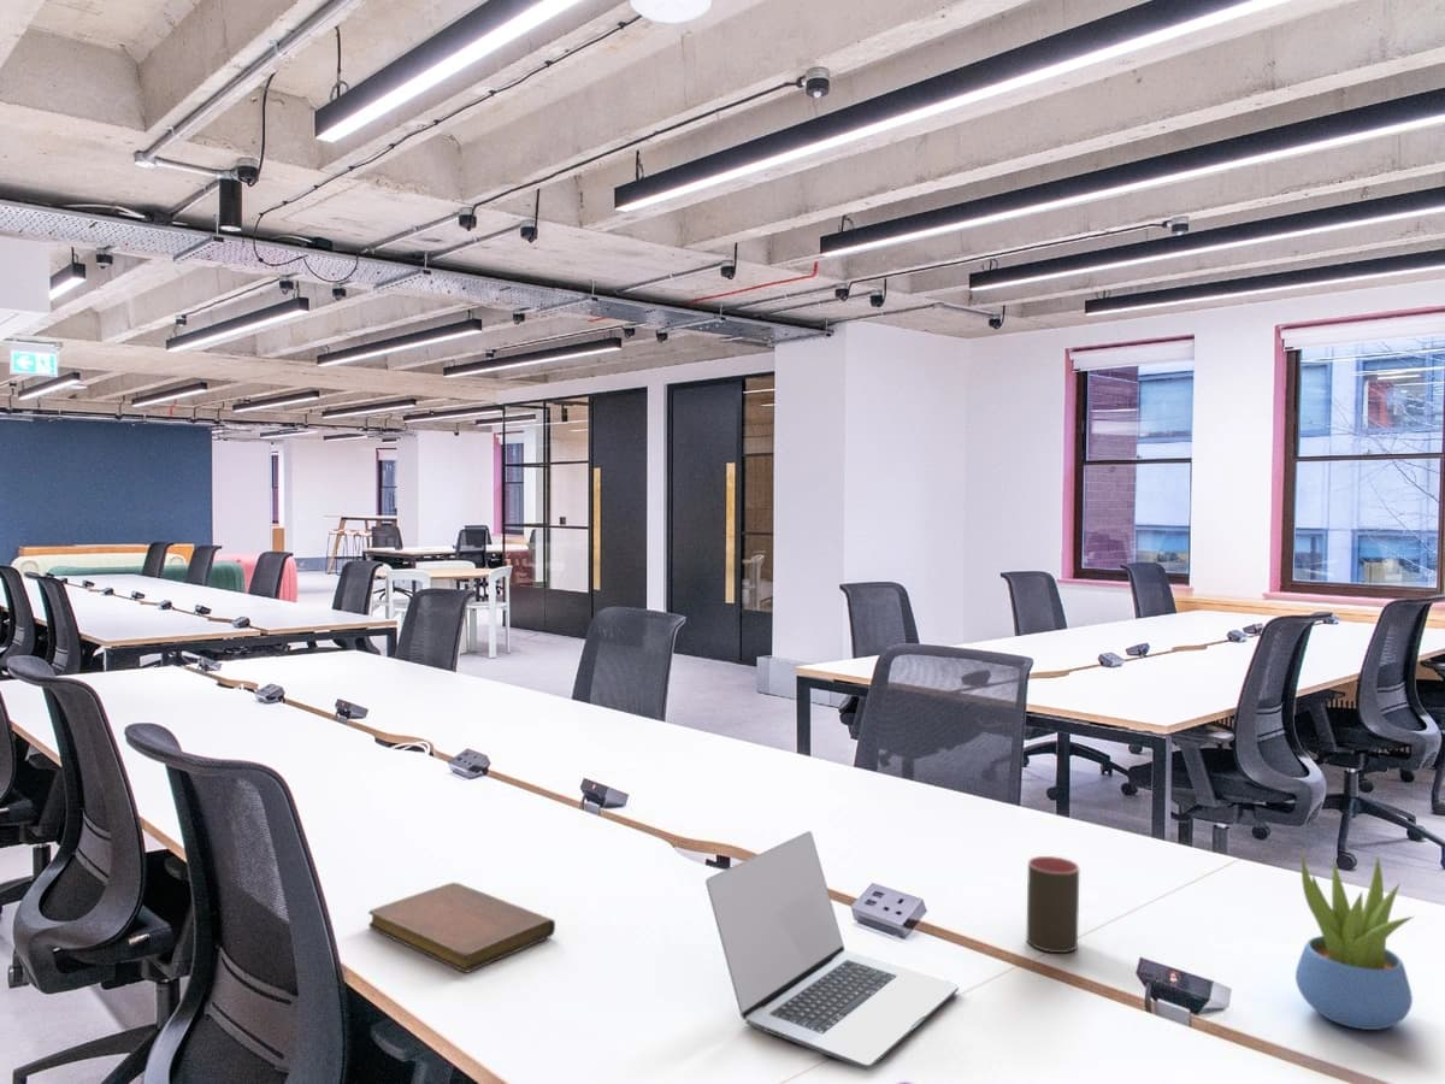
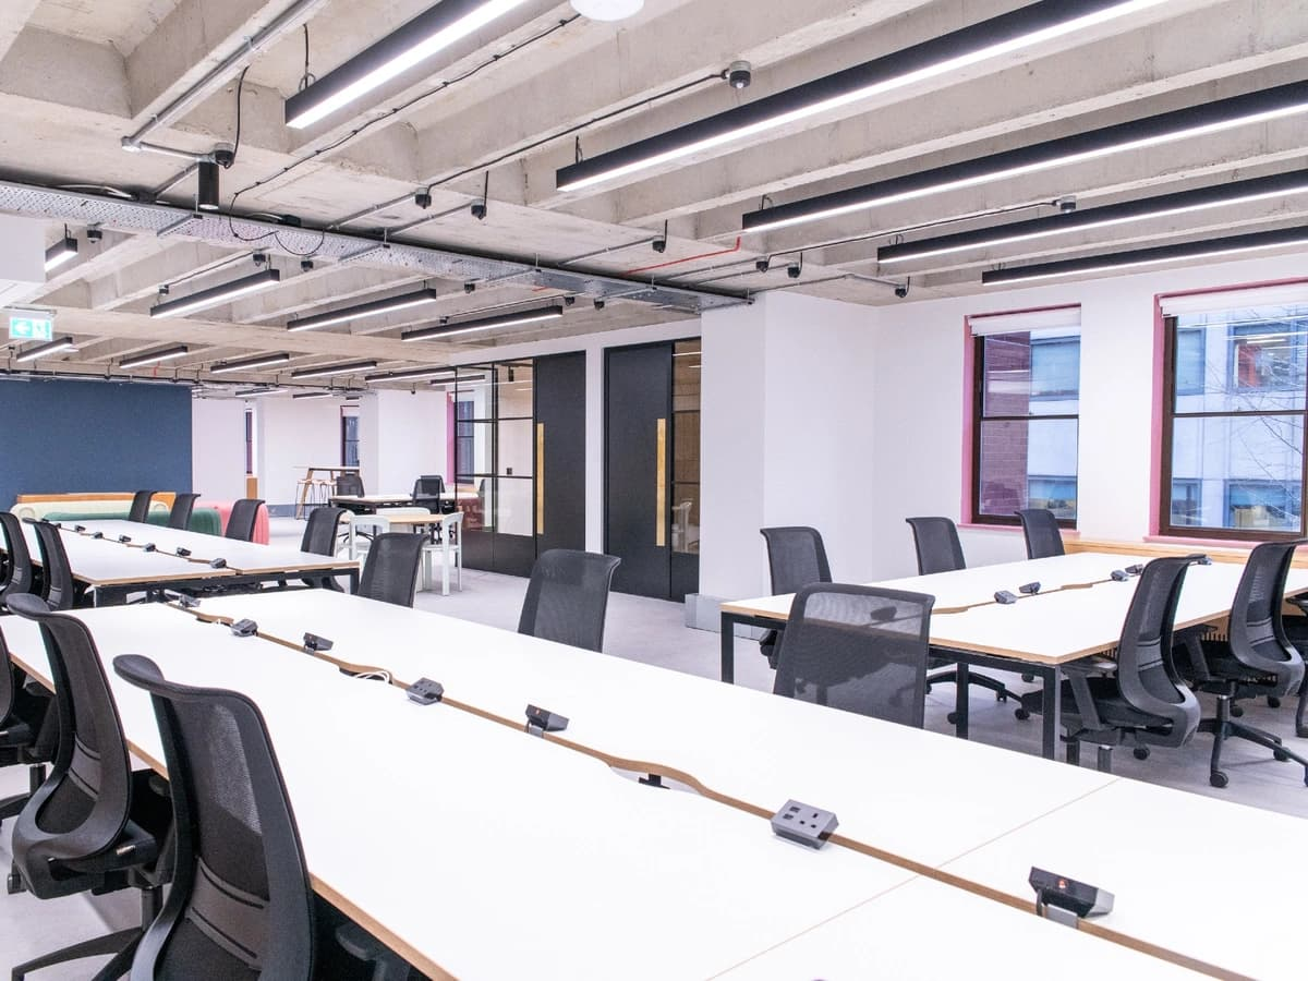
- notebook (460, 923)
- succulent plant (1353, 938)
- laptop (834, 936)
- cup (1052, 903)
